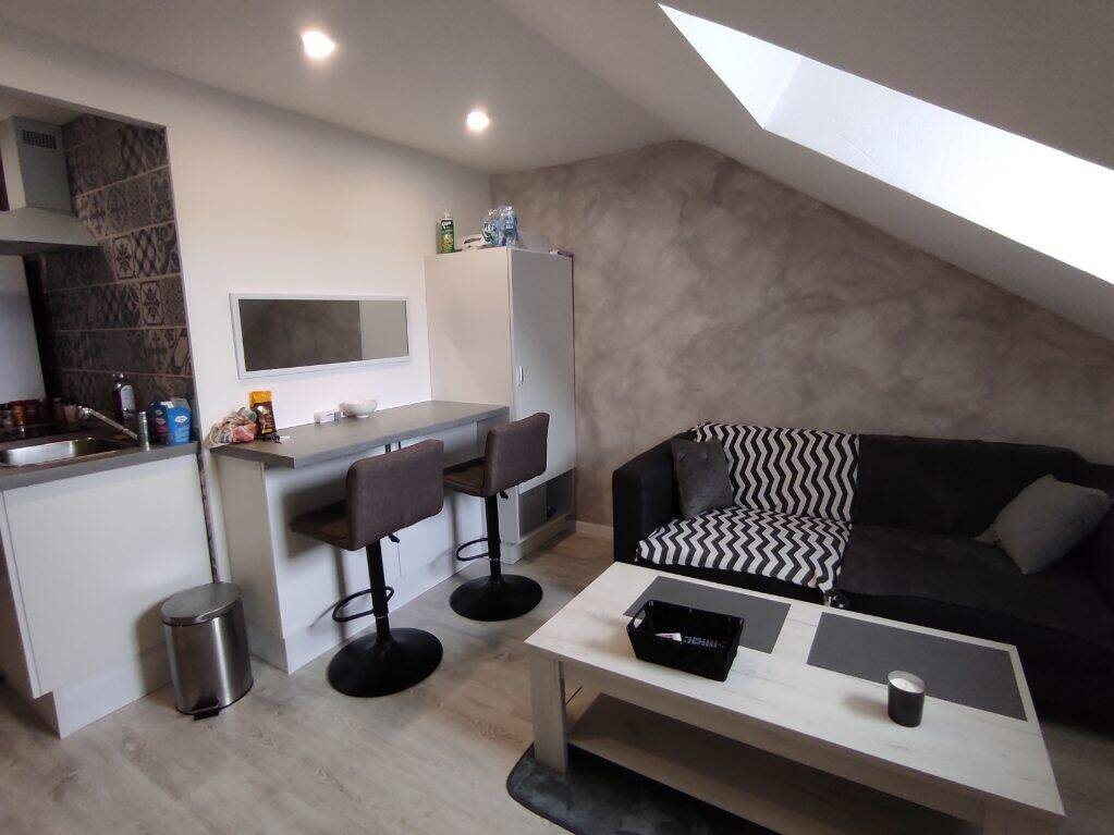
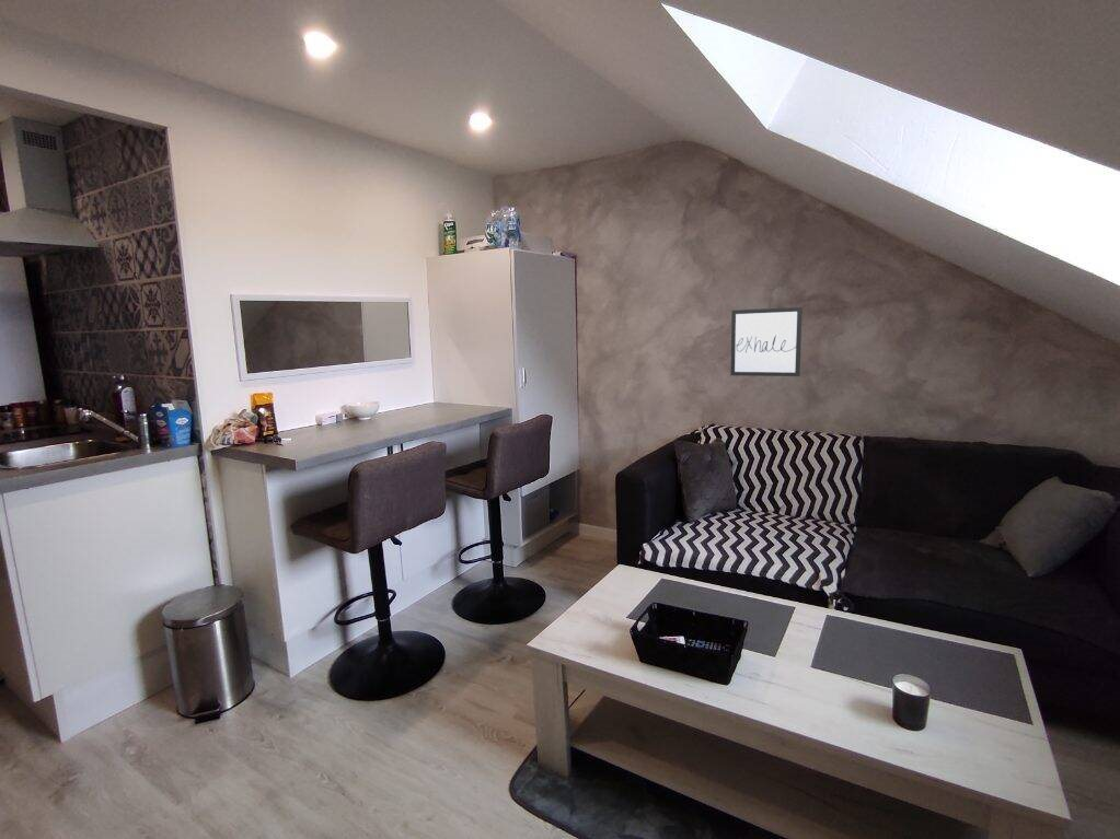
+ wall art (764, 342)
